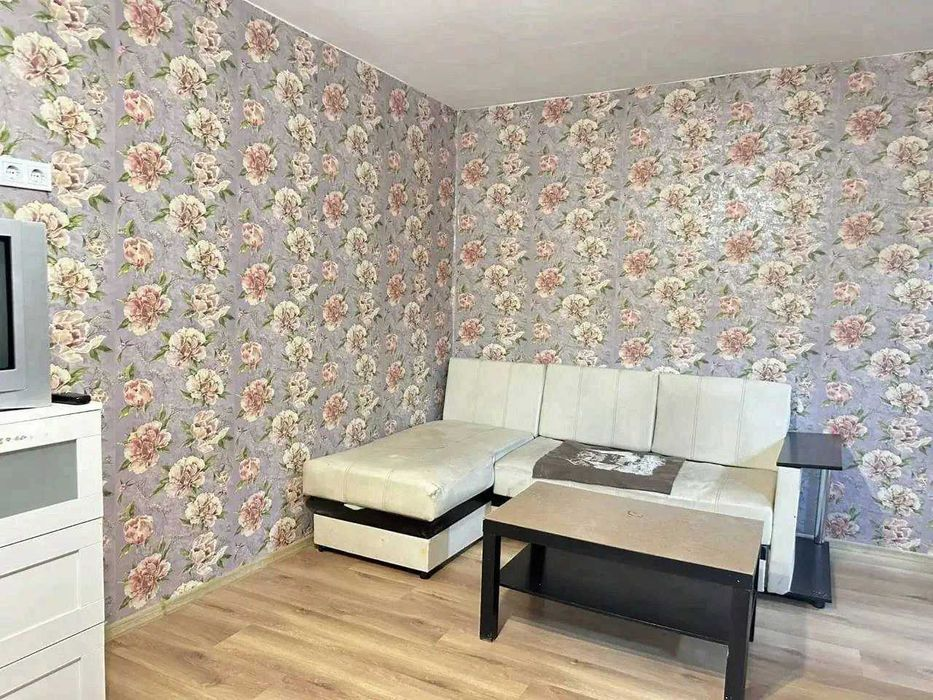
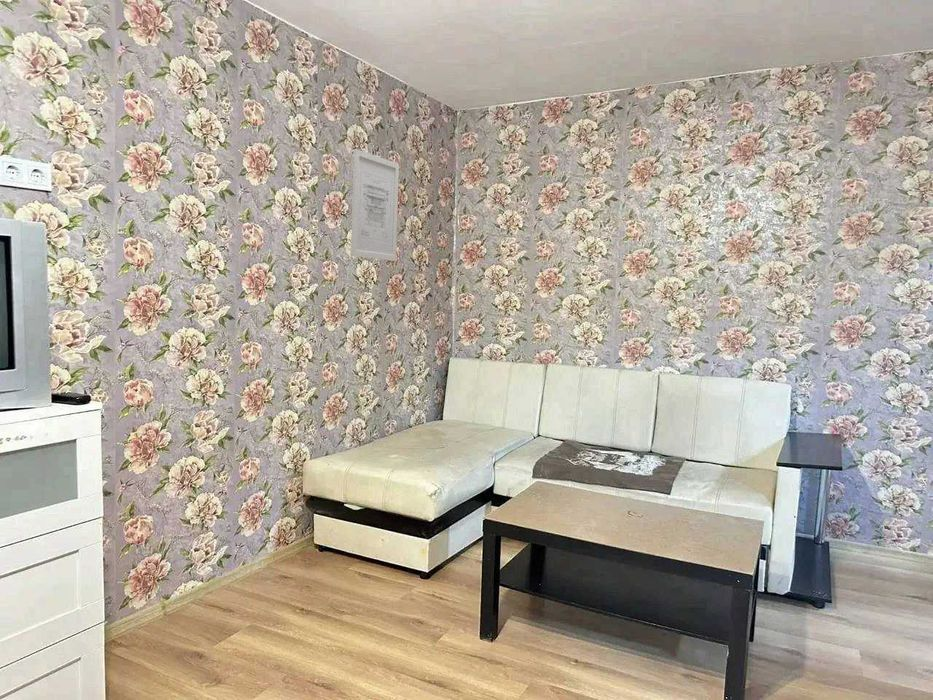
+ wall art (376, 207)
